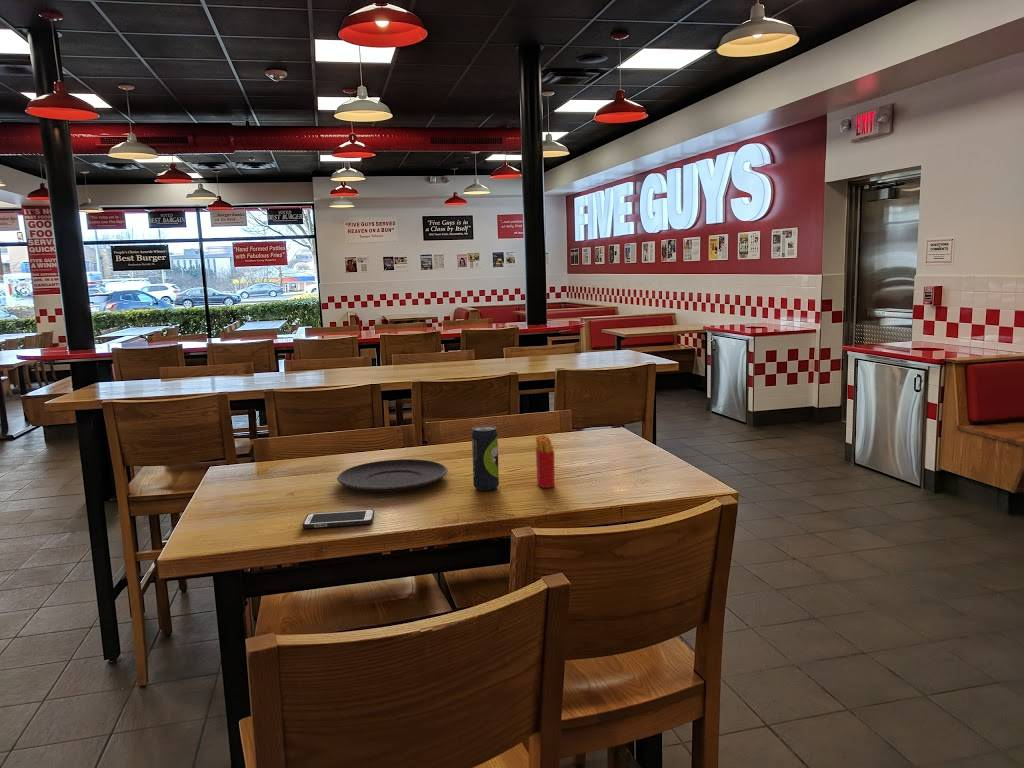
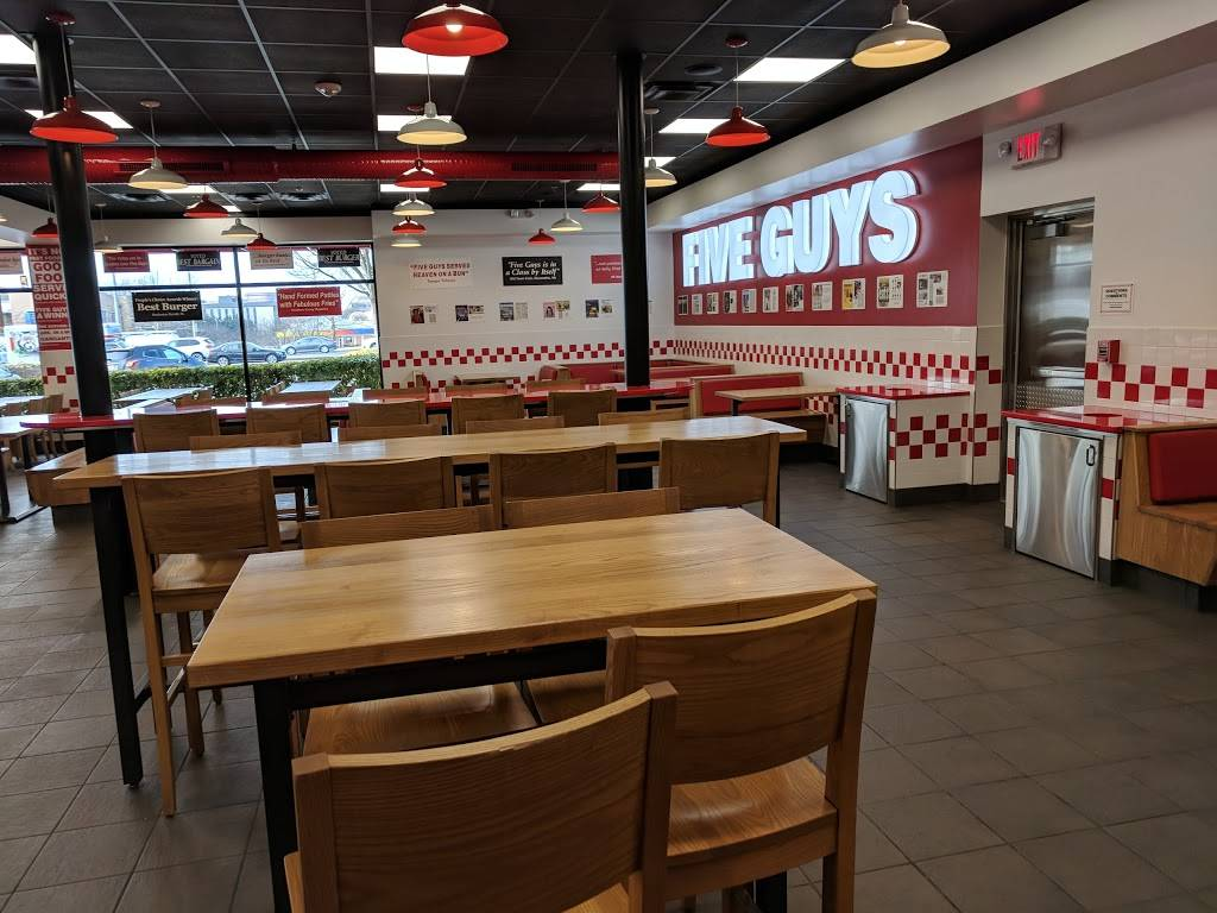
- plate (393, 476)
- cell phone (339, 518)
- french fries (544, 460)
- beverage can (485, 457)
